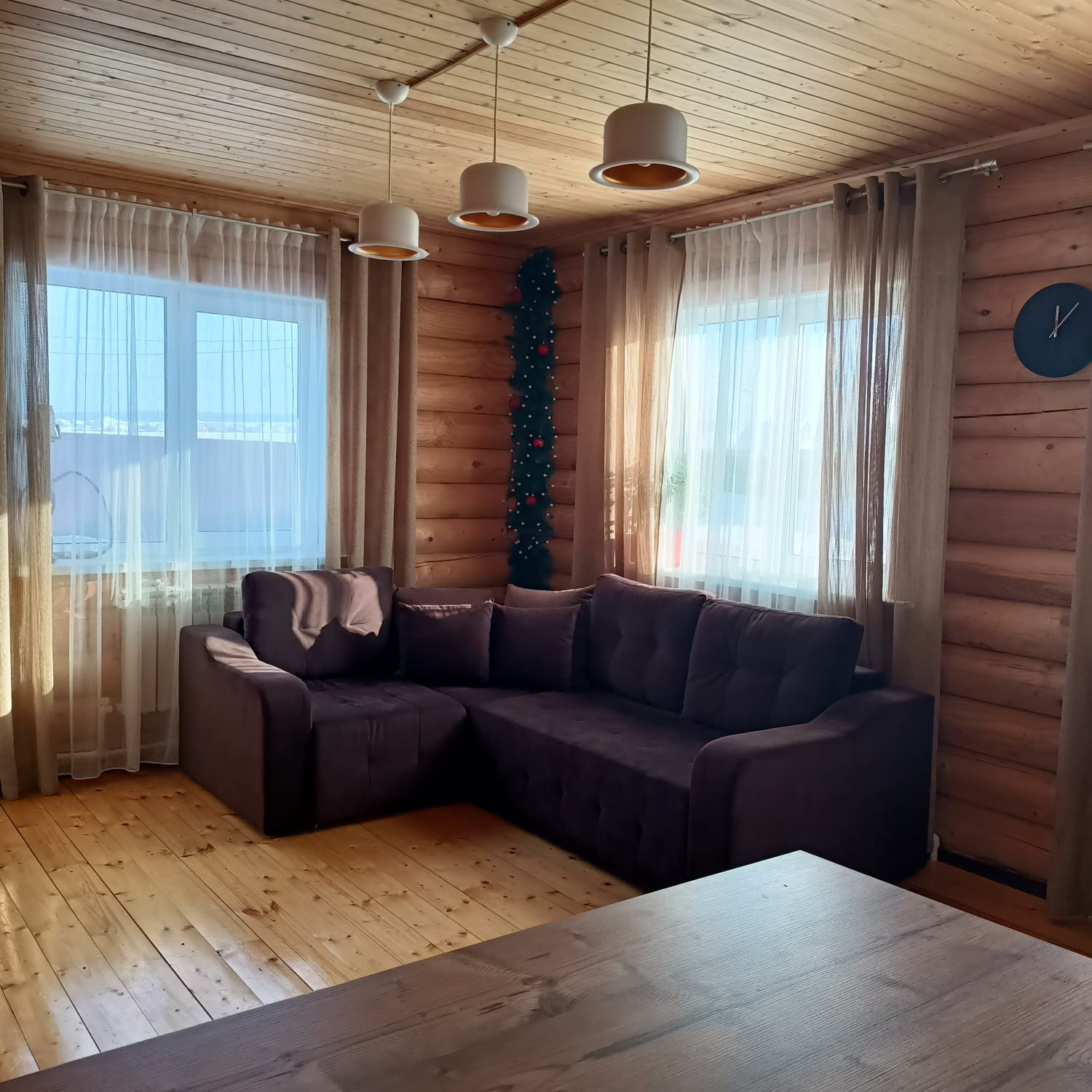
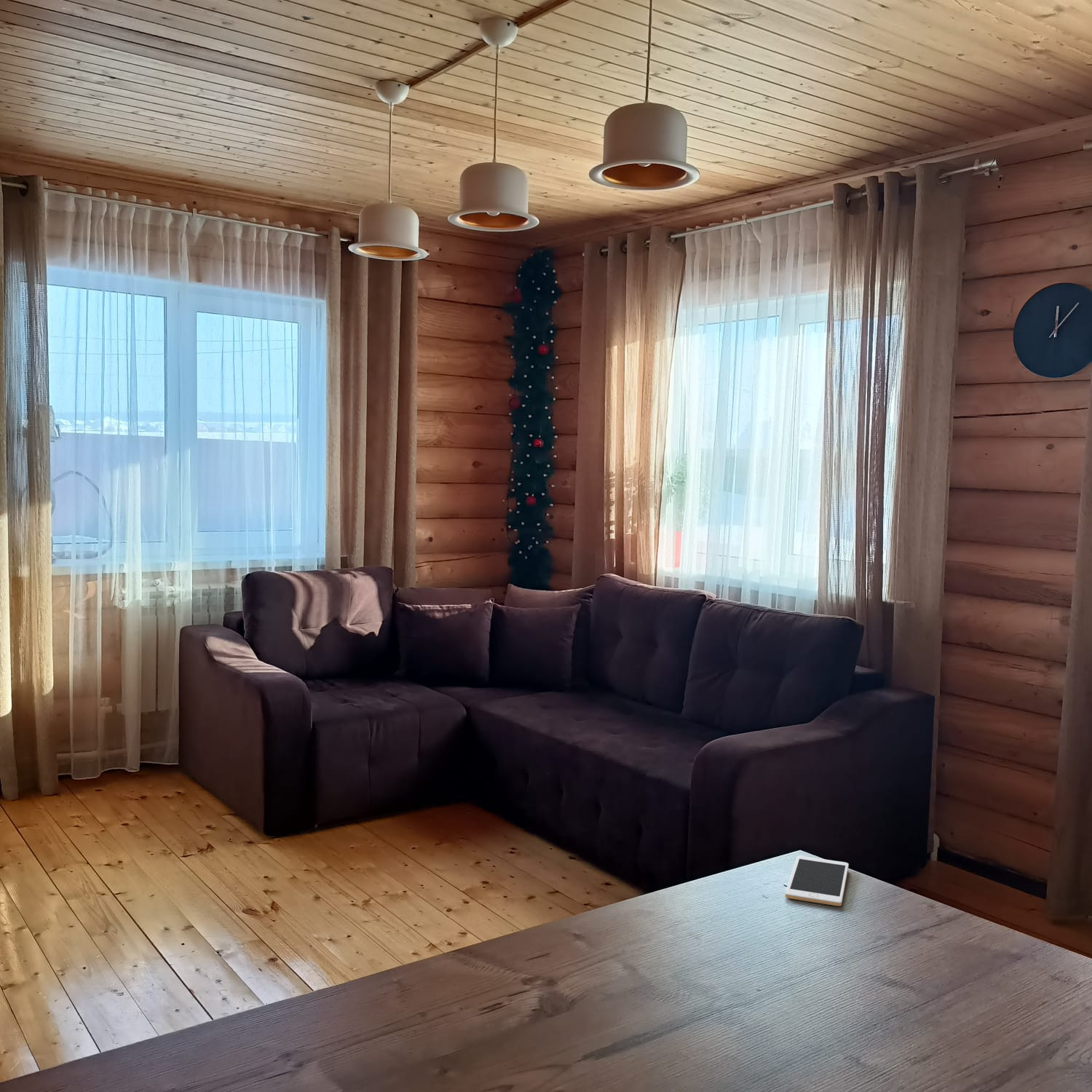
+ cell phone (818, 879)
